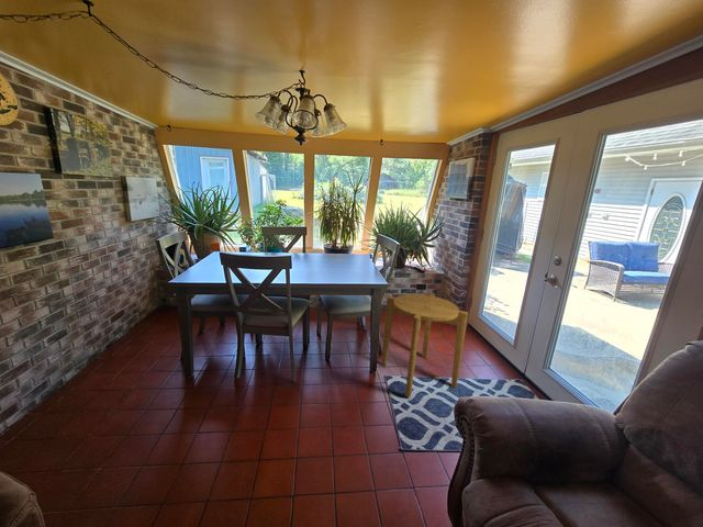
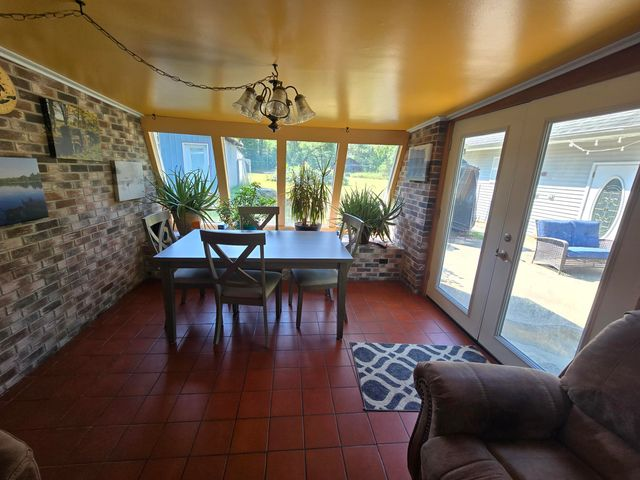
- side table (417, 340)
